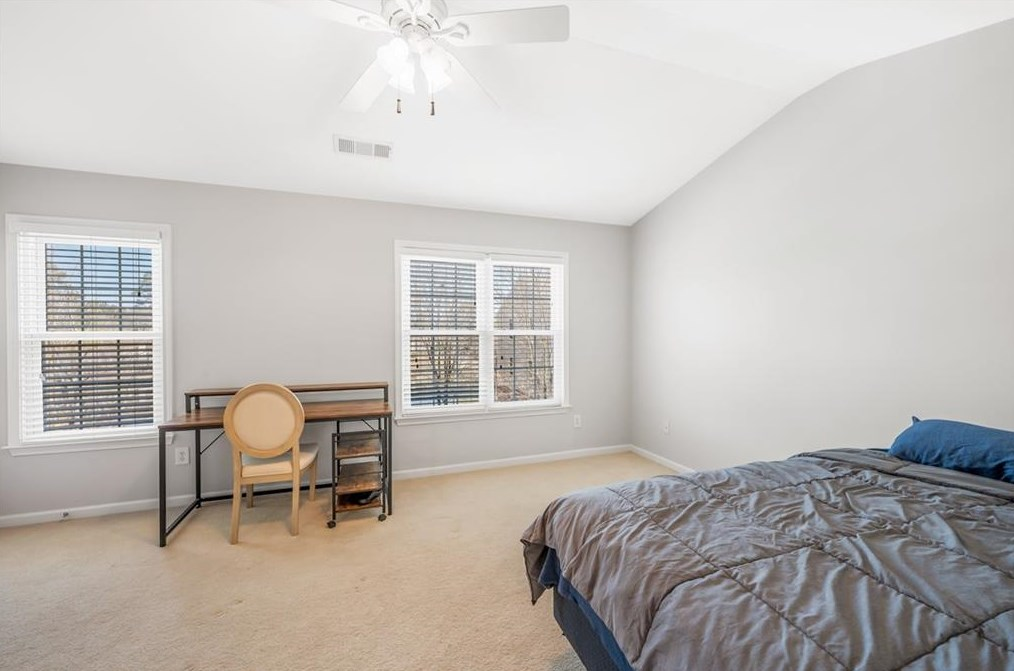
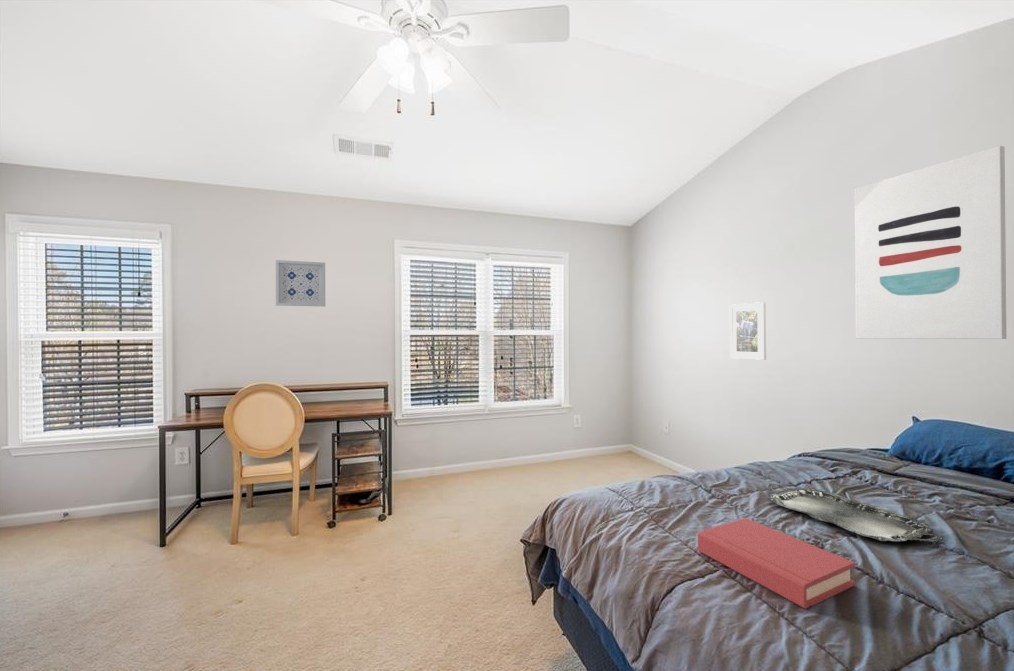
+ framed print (747, 331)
+ serving tray (842, 511)
+ wall art (301, 283)
+ wall art (920, 254)
+ hardback book (770, 556)
